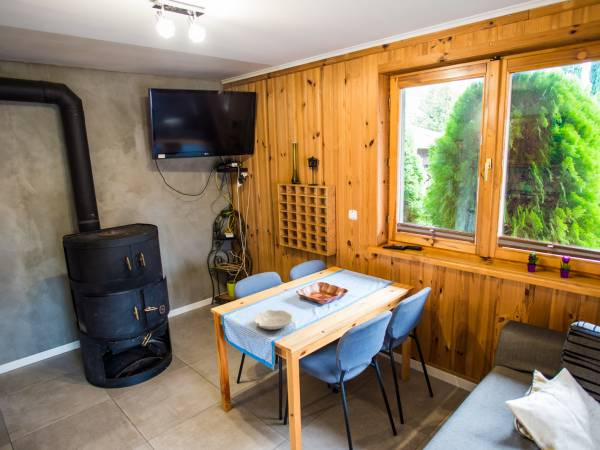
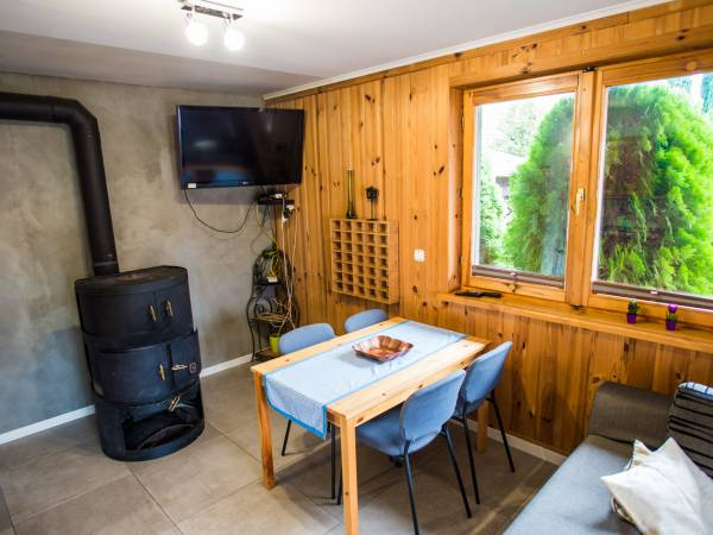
- bowl (273, 321)
